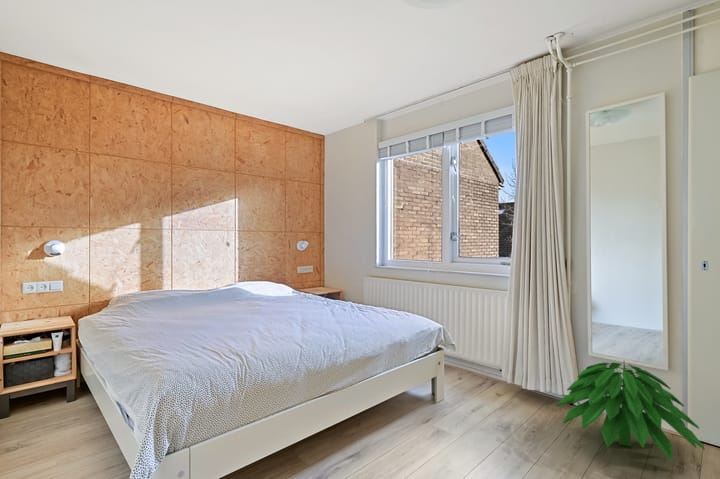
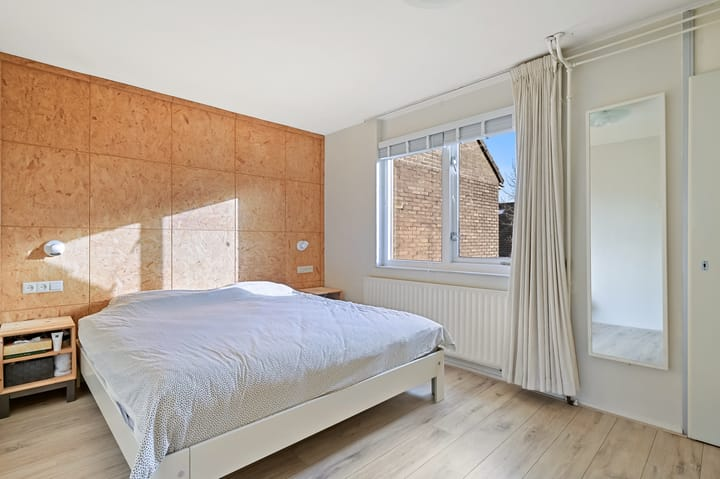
- indoor plant (623, 399)
